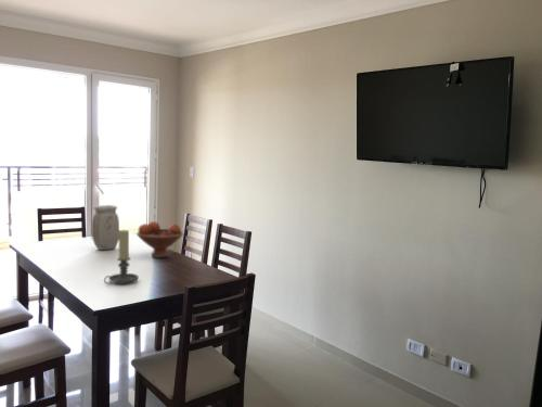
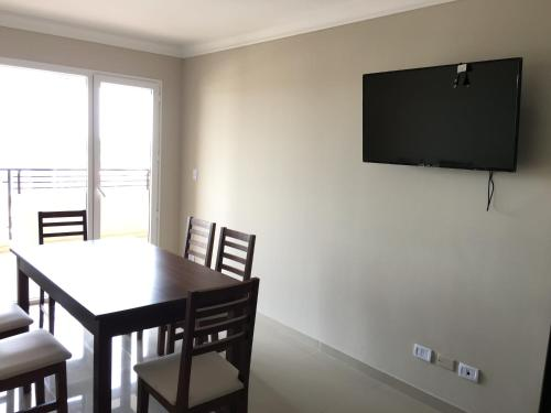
- fruit bowl (159, 240)
- candle holder (120, 255)
- vase (105, 227)
